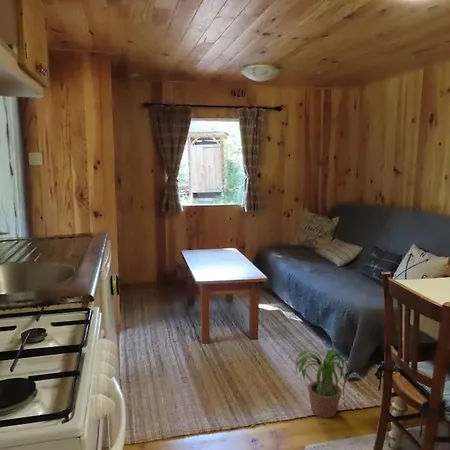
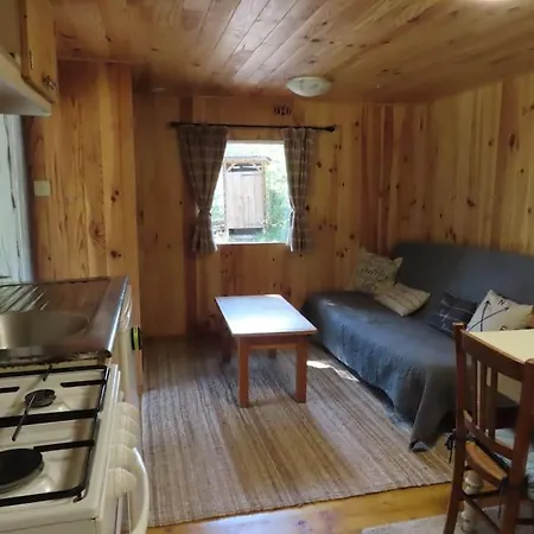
- potted plant (321, 385)
